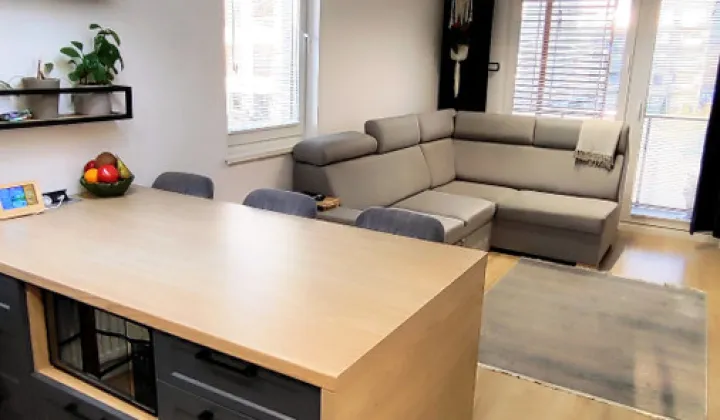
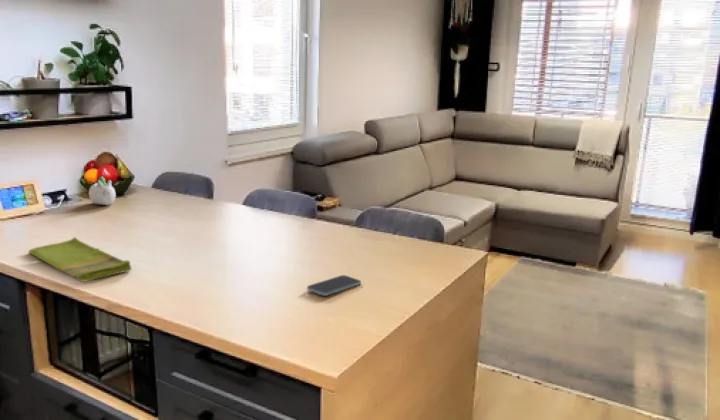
+ succulent planter (102, 190)
+ smartphone (334, 285)
+ dish towel (78, 257)
